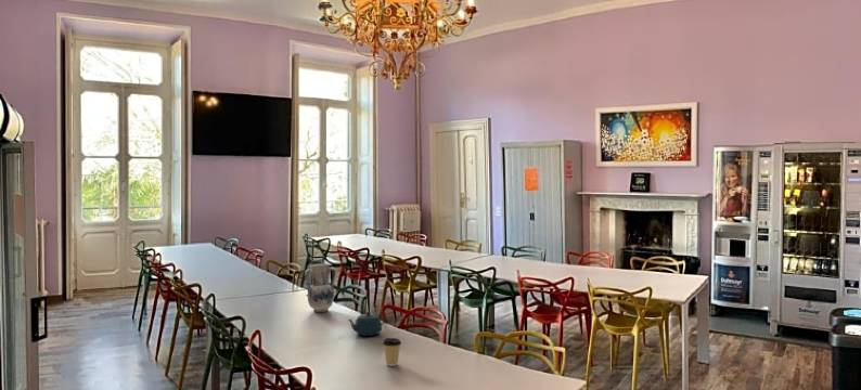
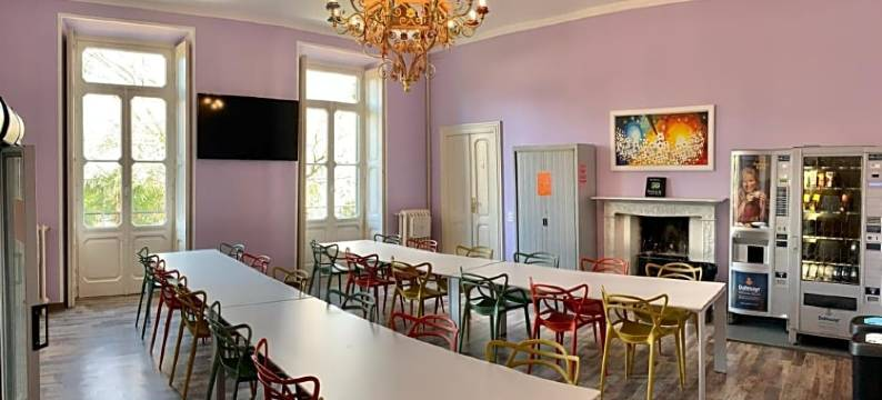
- vase (320, 287)
- teapot (367, 323)
- coffee cup (391, 351)
